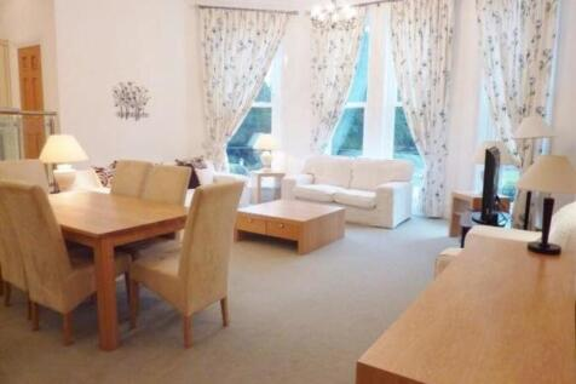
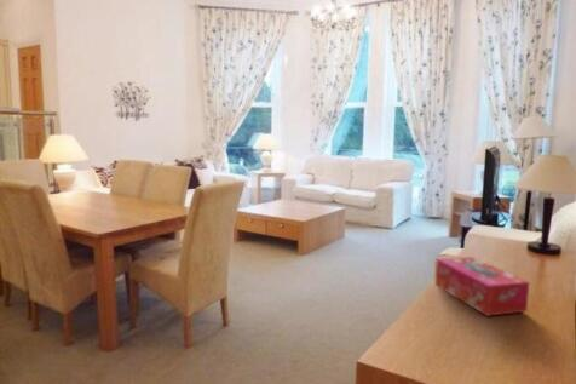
+ tissue box (478, 283)
